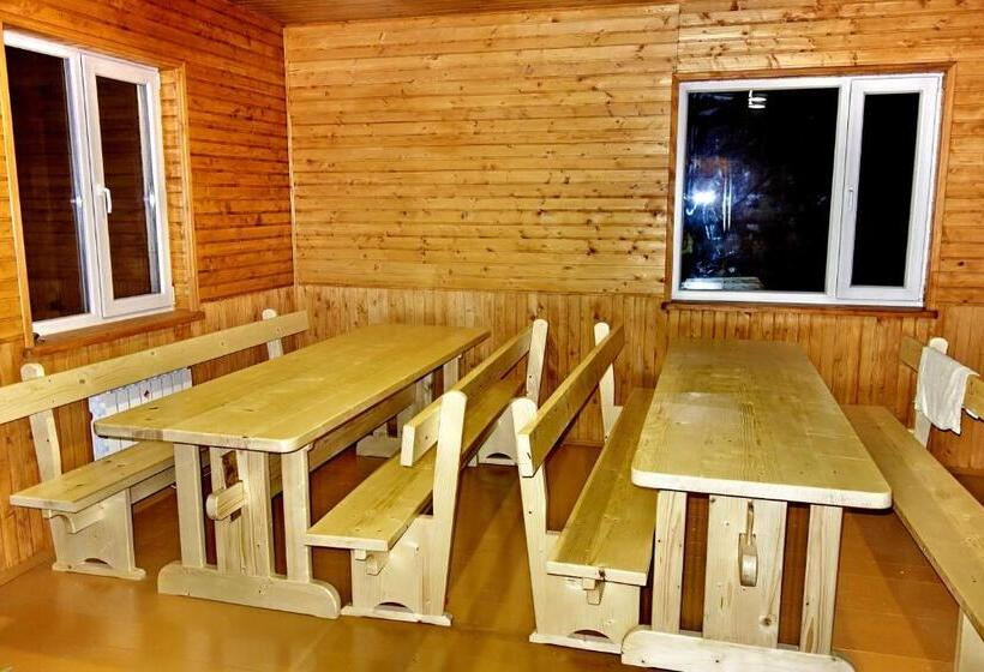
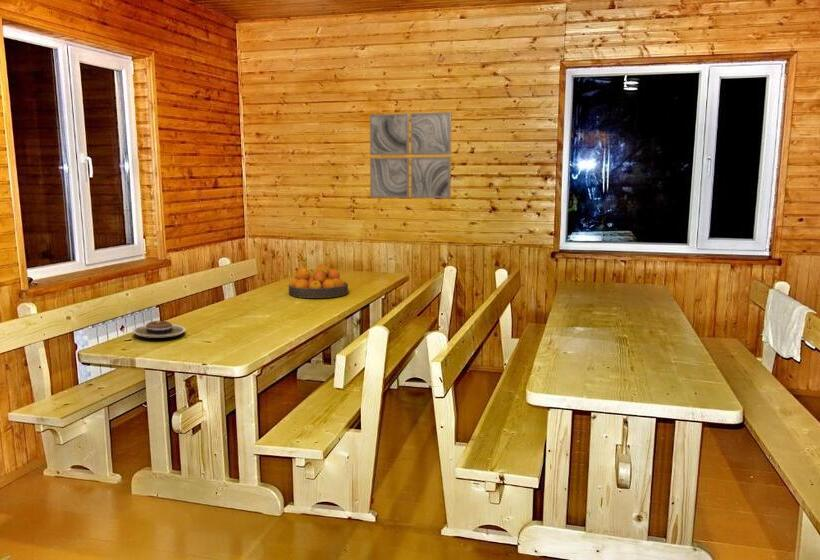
+ wall art (408, 157)
+ fruit bowl (318, 280)
+ plate (159, 328)
